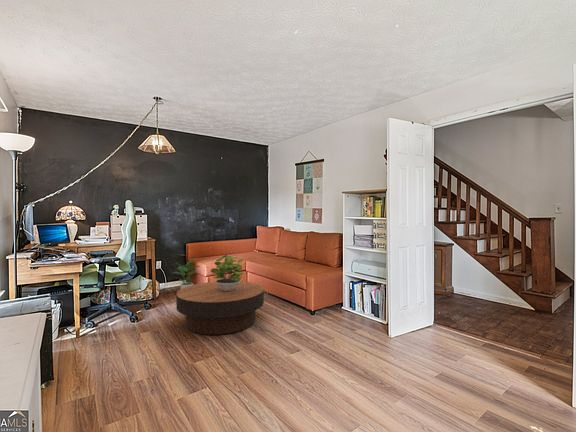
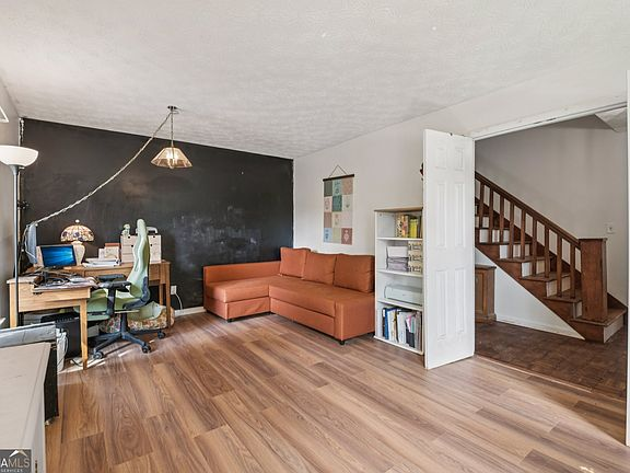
- potted plant (184, 276)
- coffee table (221, 305)
- potted plant (227, 271)
